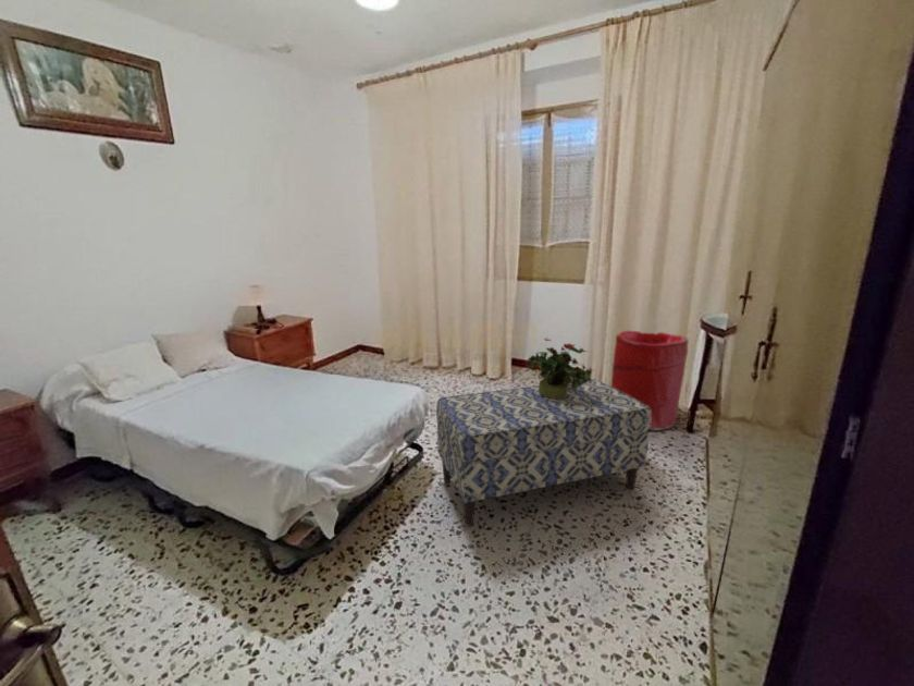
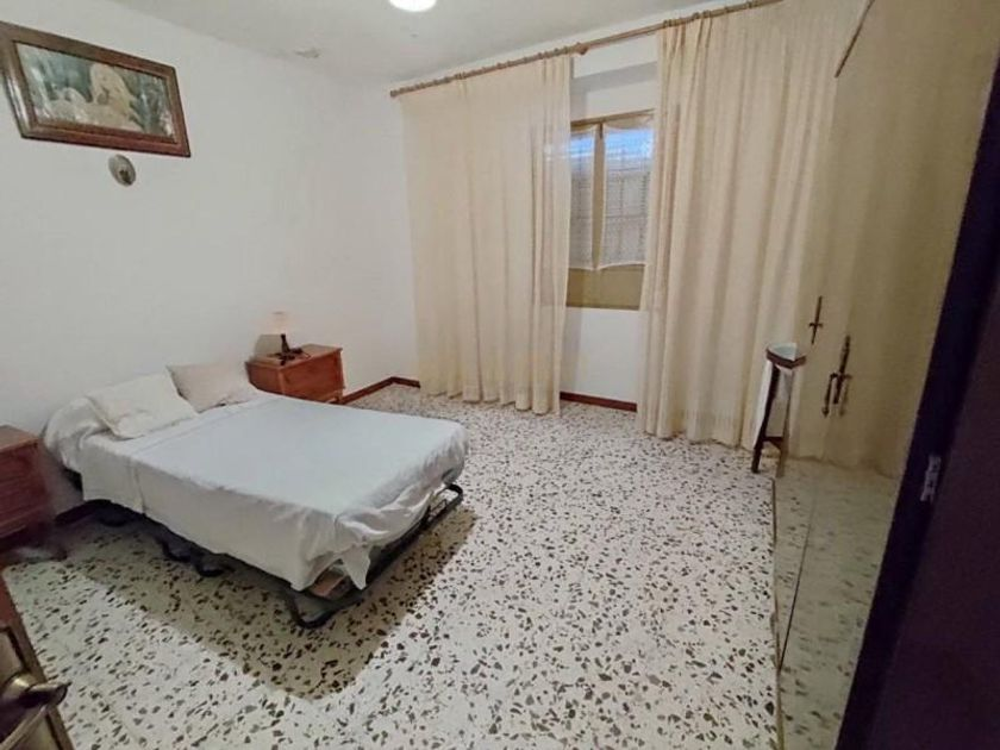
- laundry hamper (646, 375)
- bench (539, 444)
- potted plant (558, 365)
